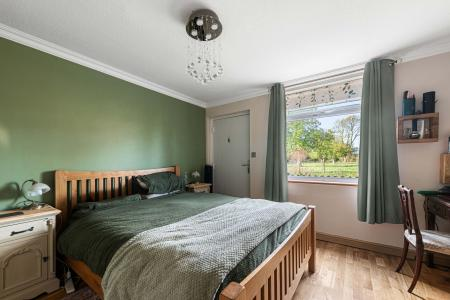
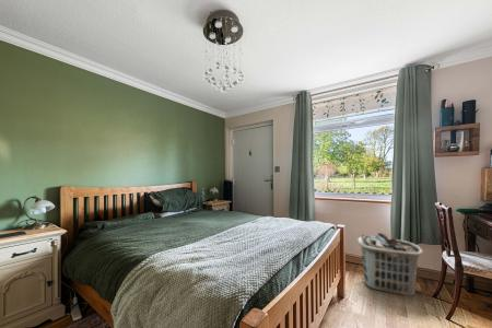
+ clothes hamper (388, 260)
